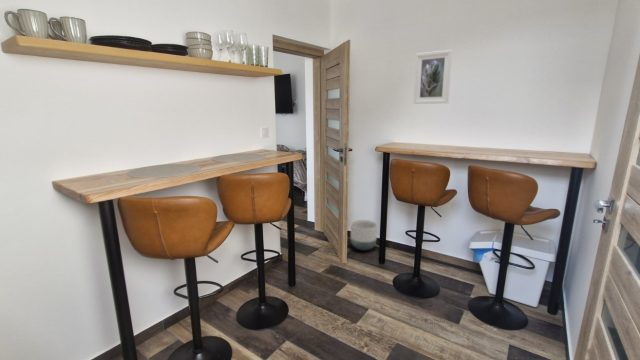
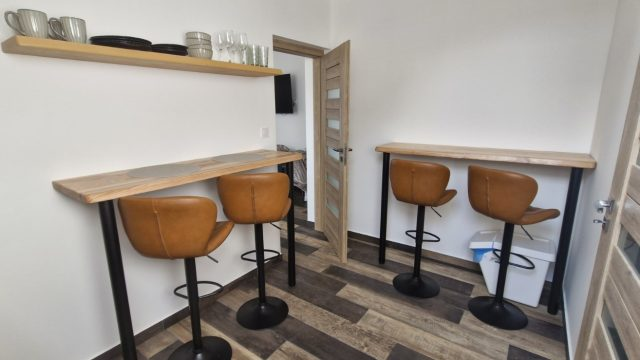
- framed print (432, 78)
- planter (363, 236)
